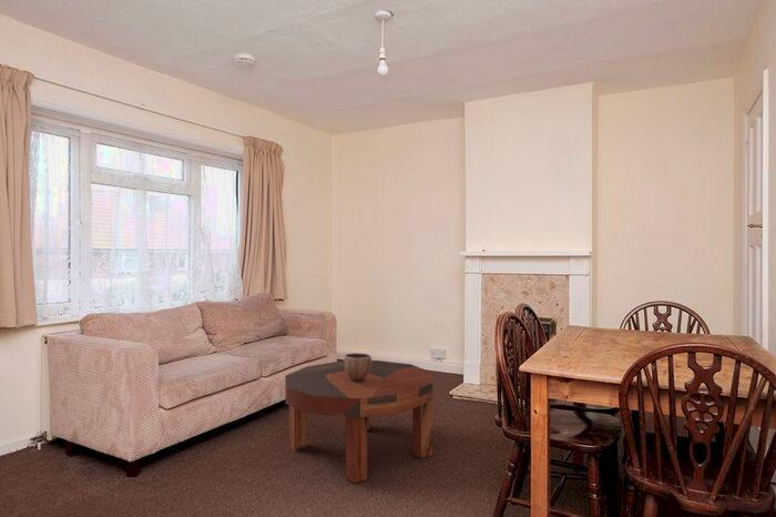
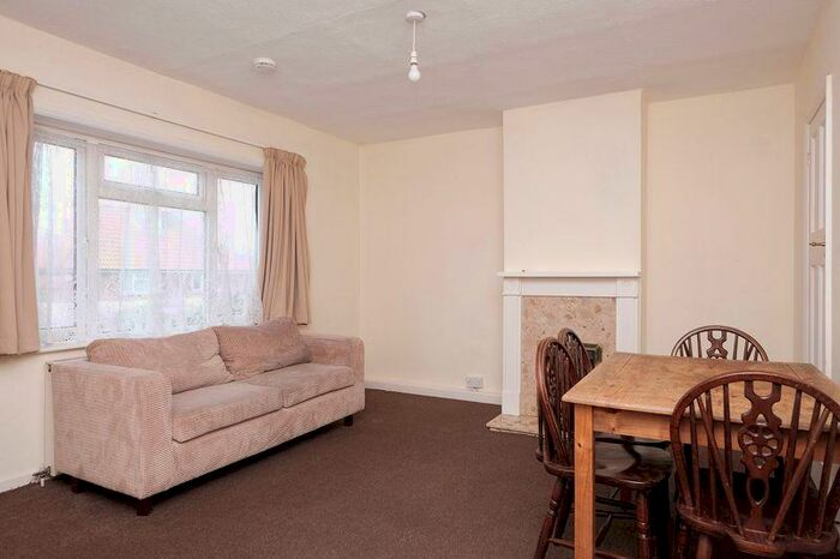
- decorative bowl (357, 367)
- coffee table (360, 414)
